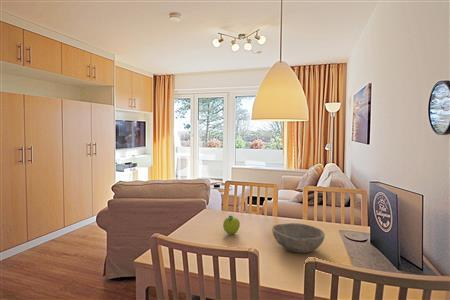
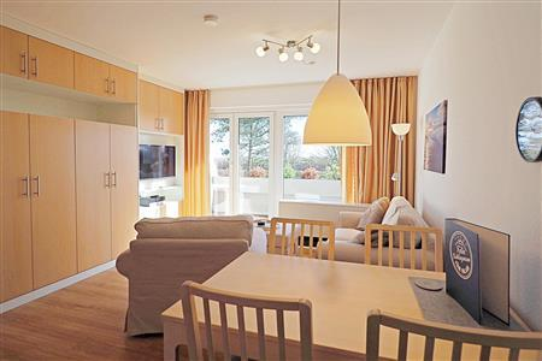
- bowl (297, 239)
- fruit (231, 224)
